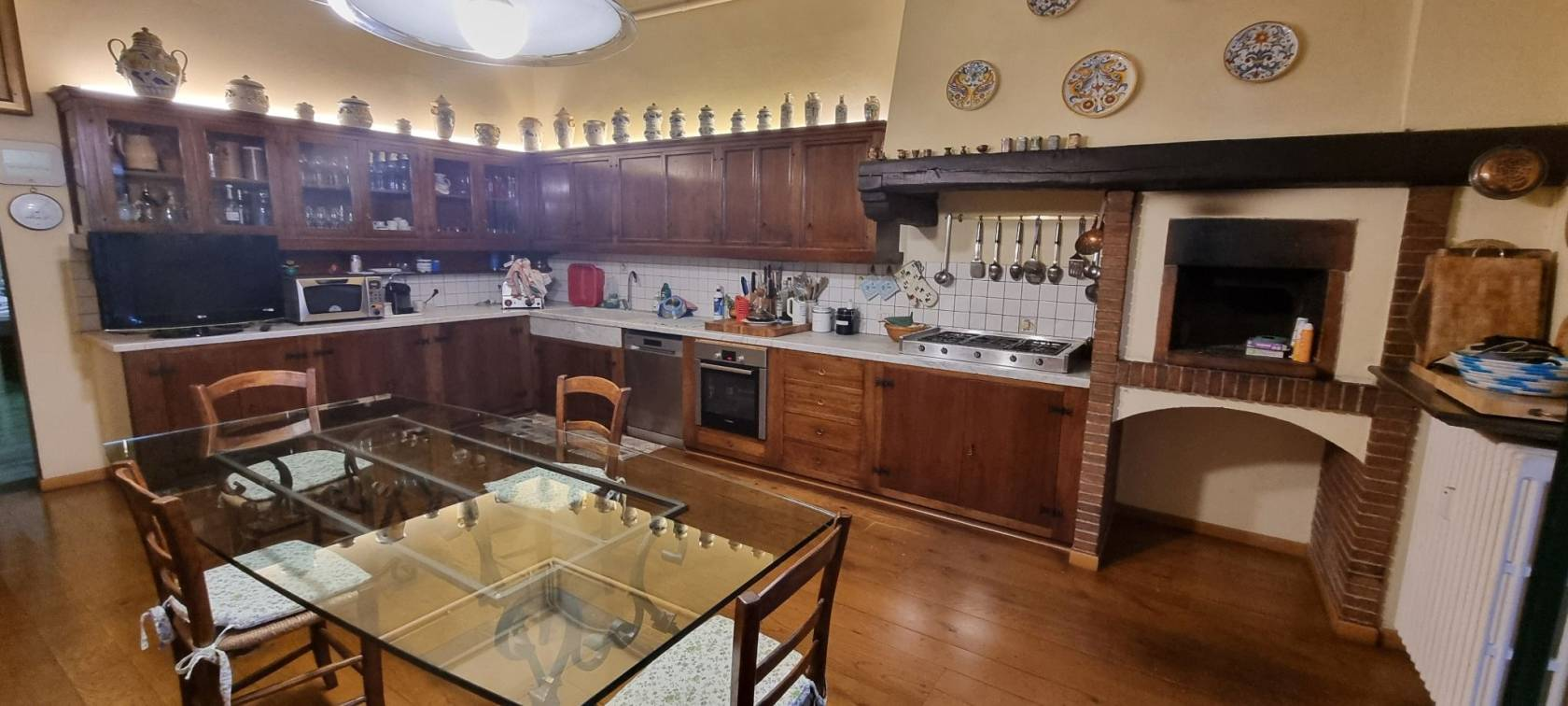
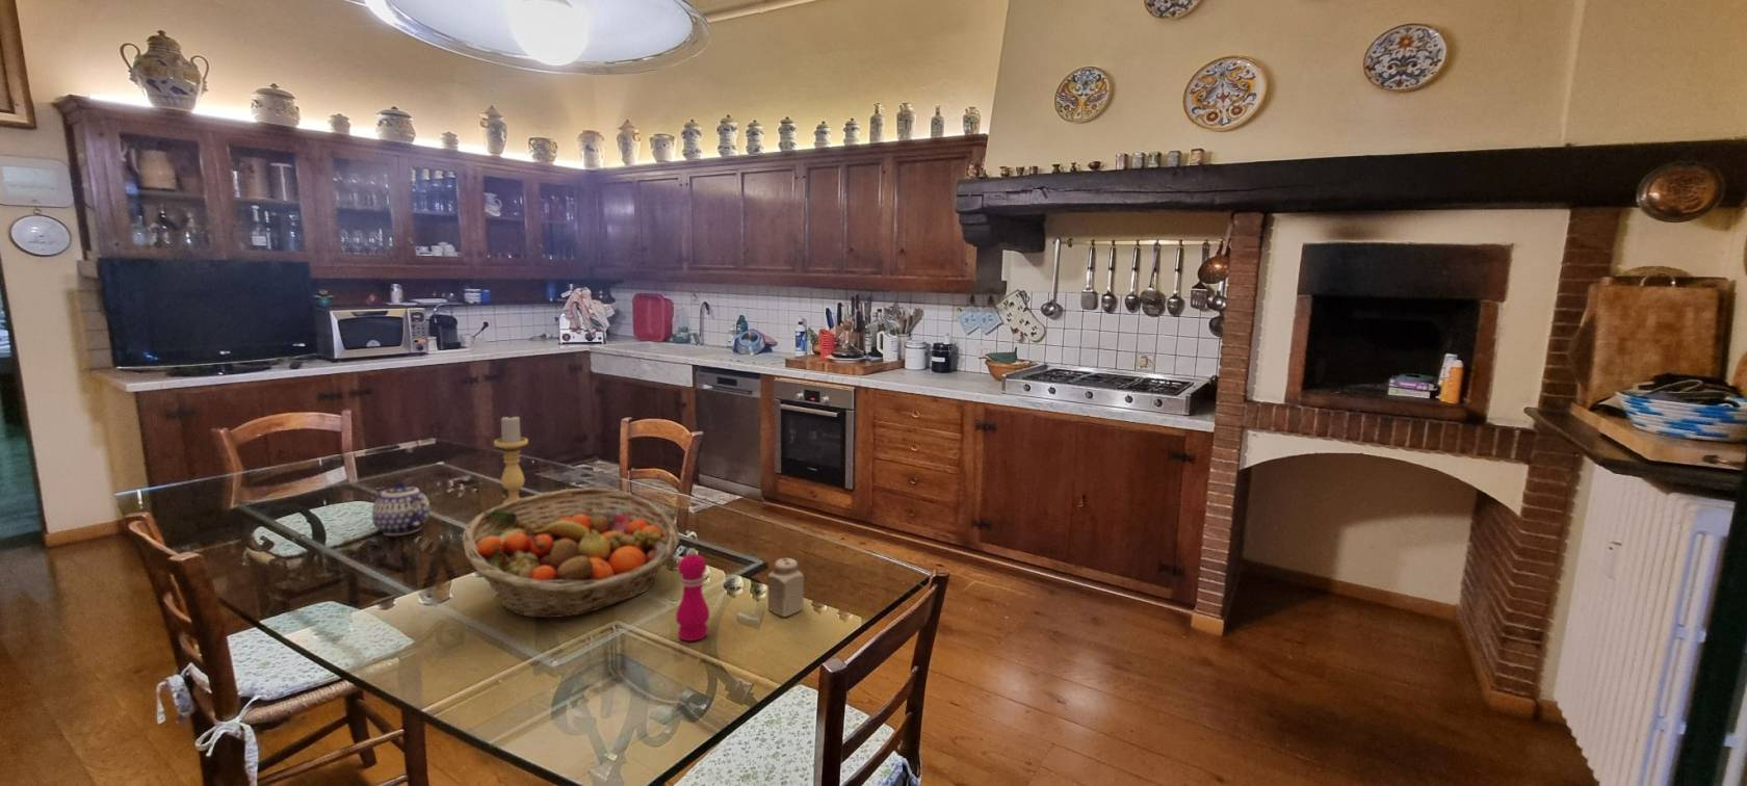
+ fruit basket (577, 548)
+ teapot (400, 505)
+ candle holder (511, 473)
+ salt shaker (785, 586)
+ pepper mill (692, 591)
